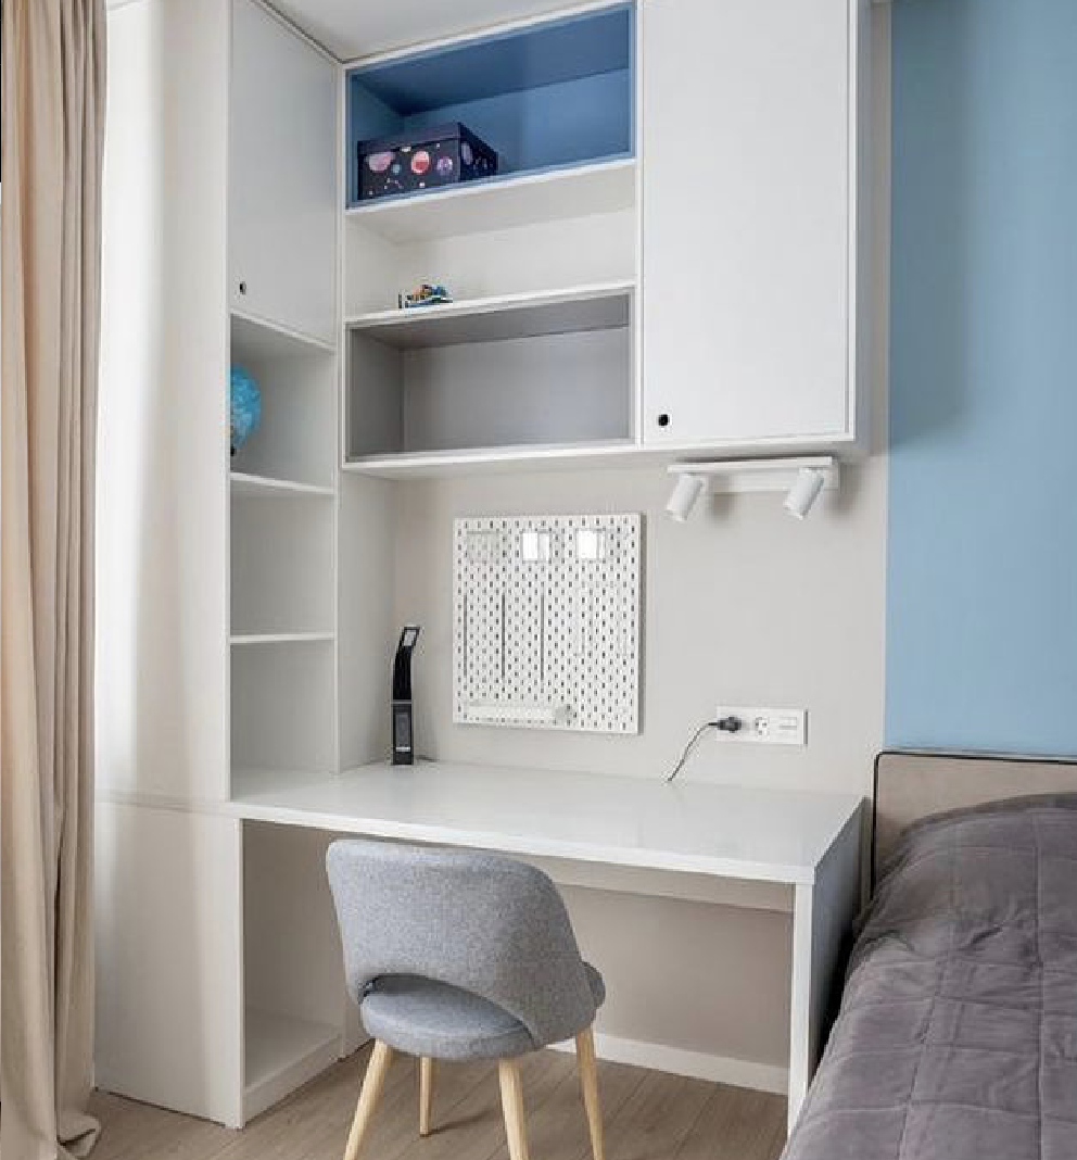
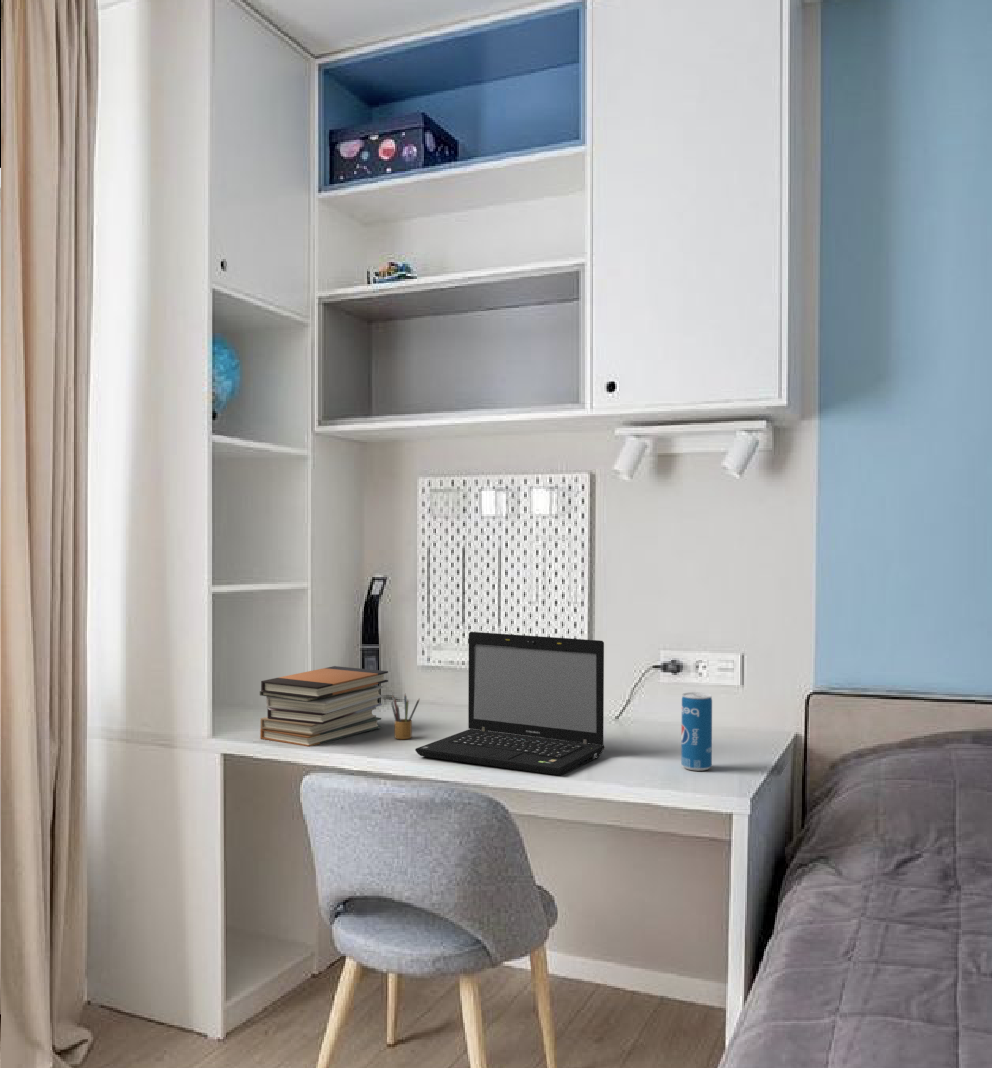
+ pencil box (405, 716)
+ book stack (325, 704)
+ beverage can (696, 731)
+ laptop (510, 698)
